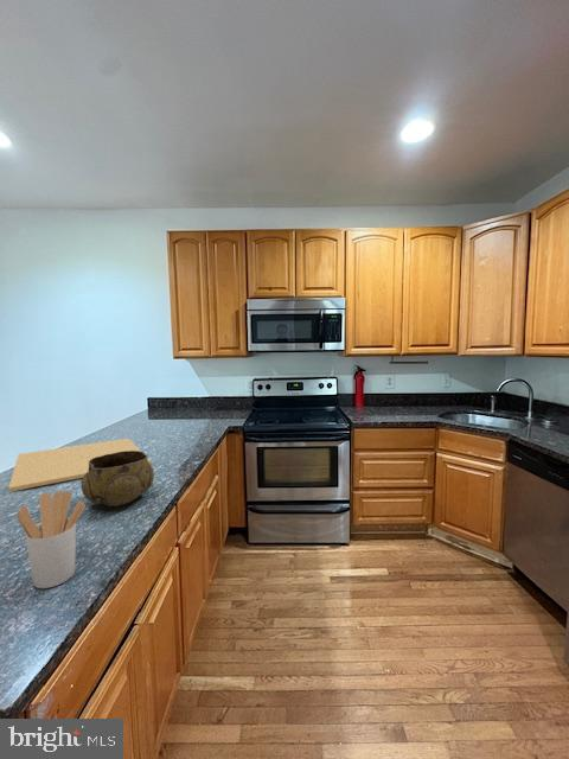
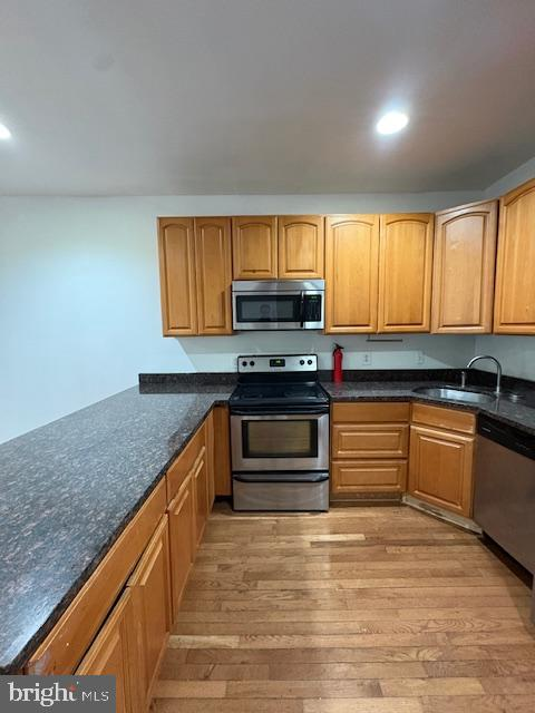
- cutting board (82, 458)
- decorative bowl (119, 479)
- utensil holder (53, 534)
